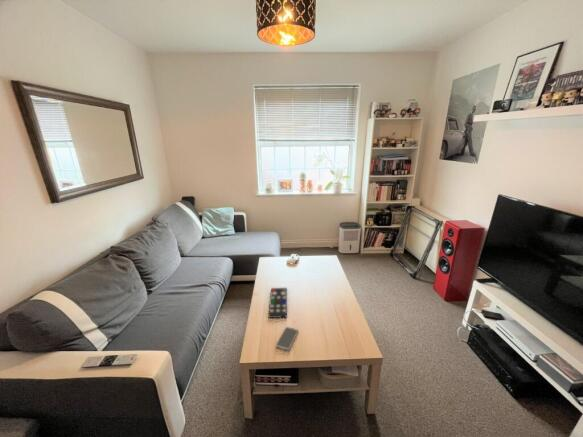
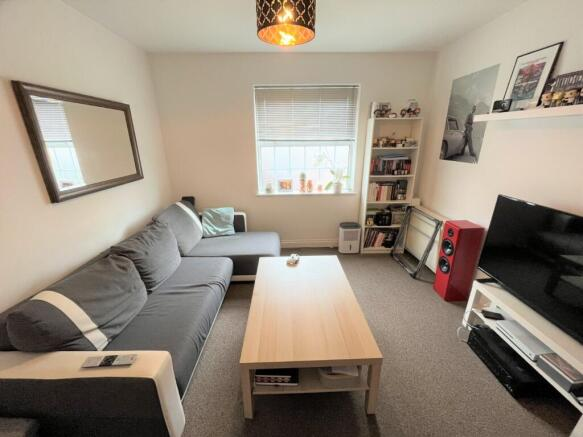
- remote control (278, 301)
- smartphone (287, 338)
